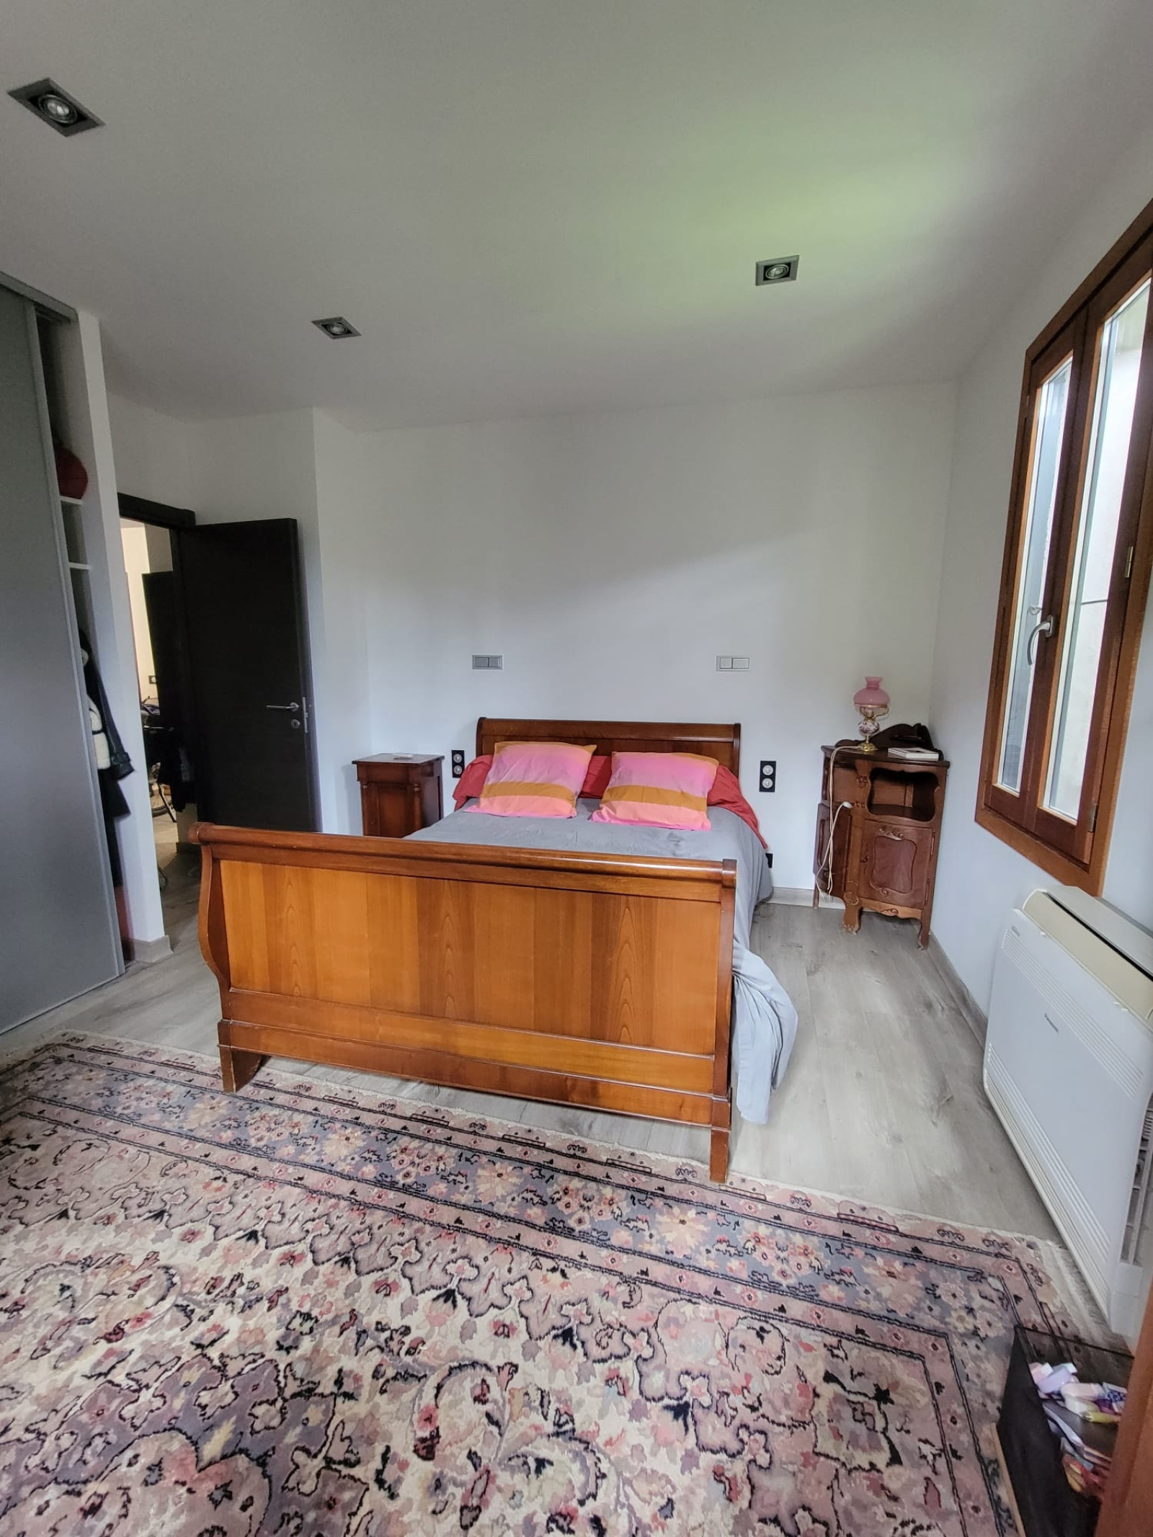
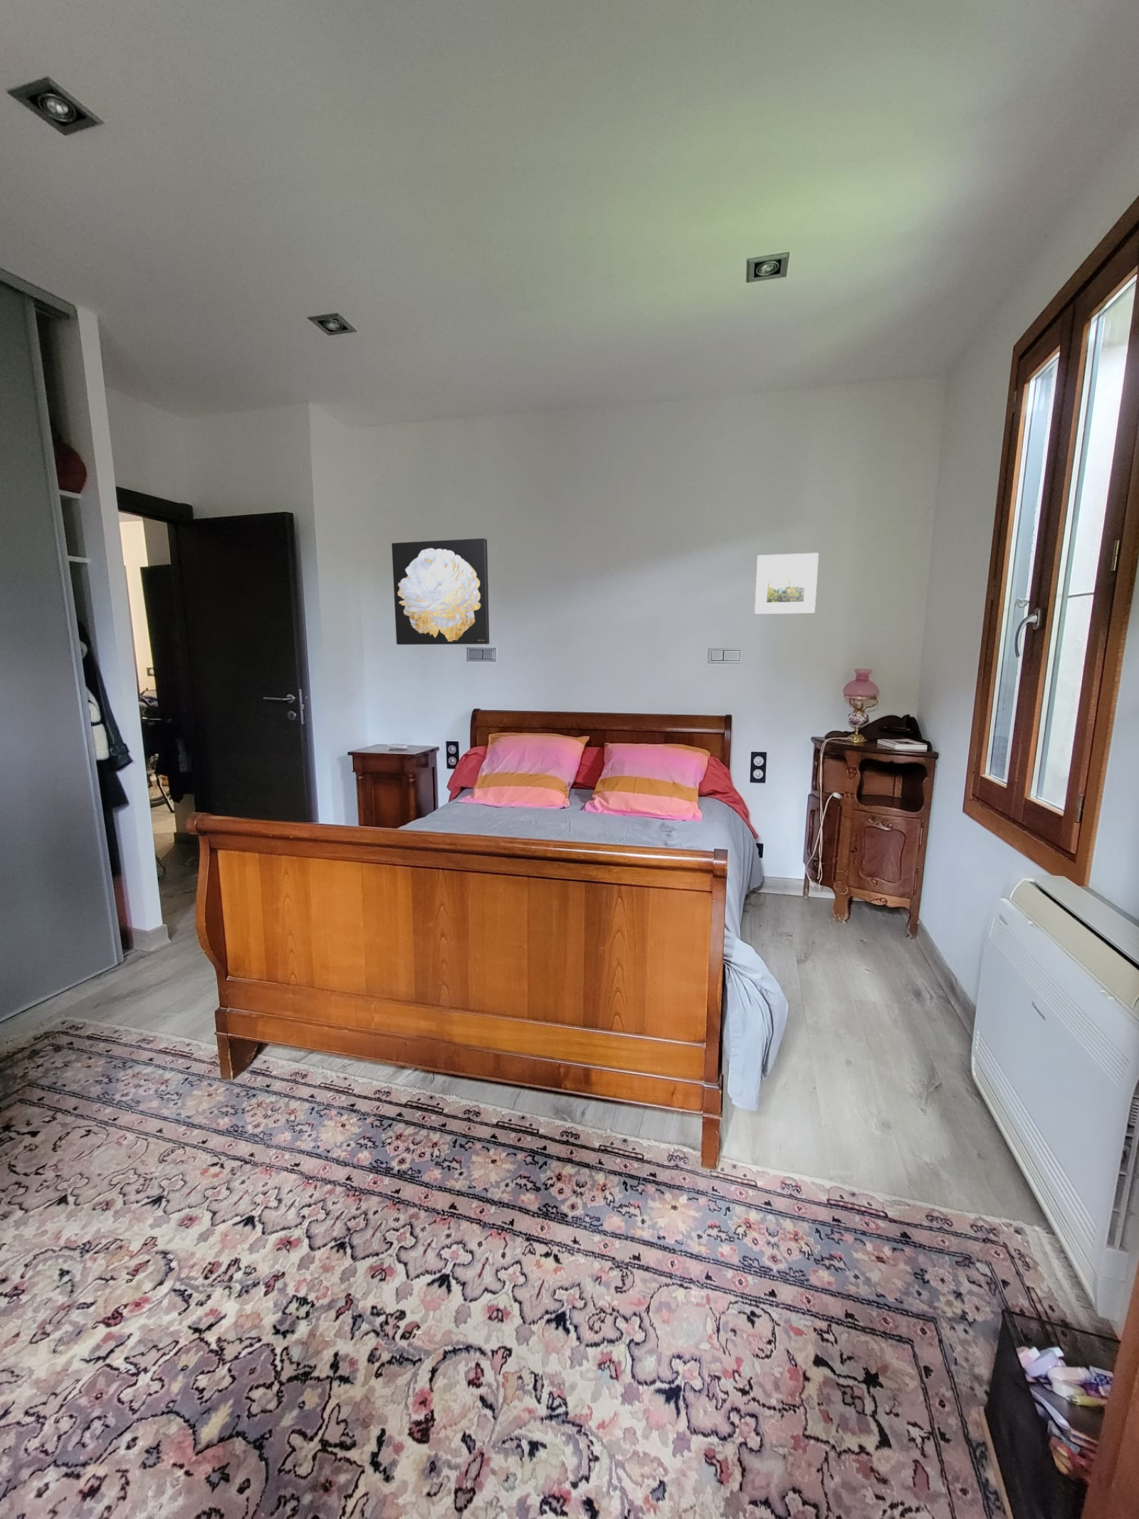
+ wall art (440, 594)
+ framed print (786, 584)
